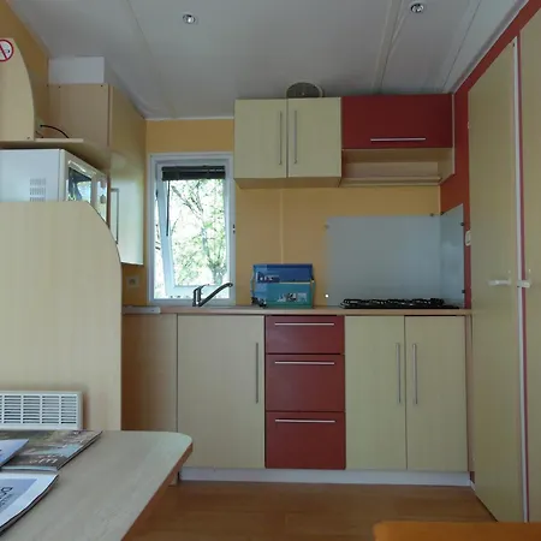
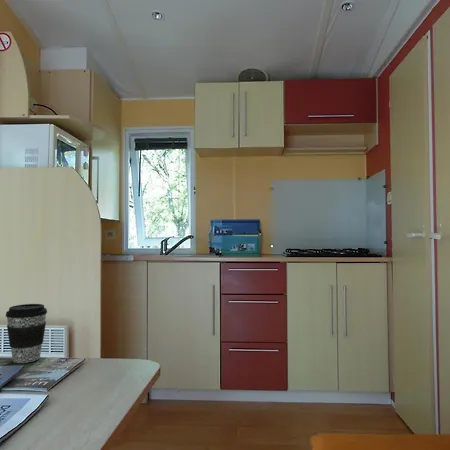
+ coffee cup (26, 332)
